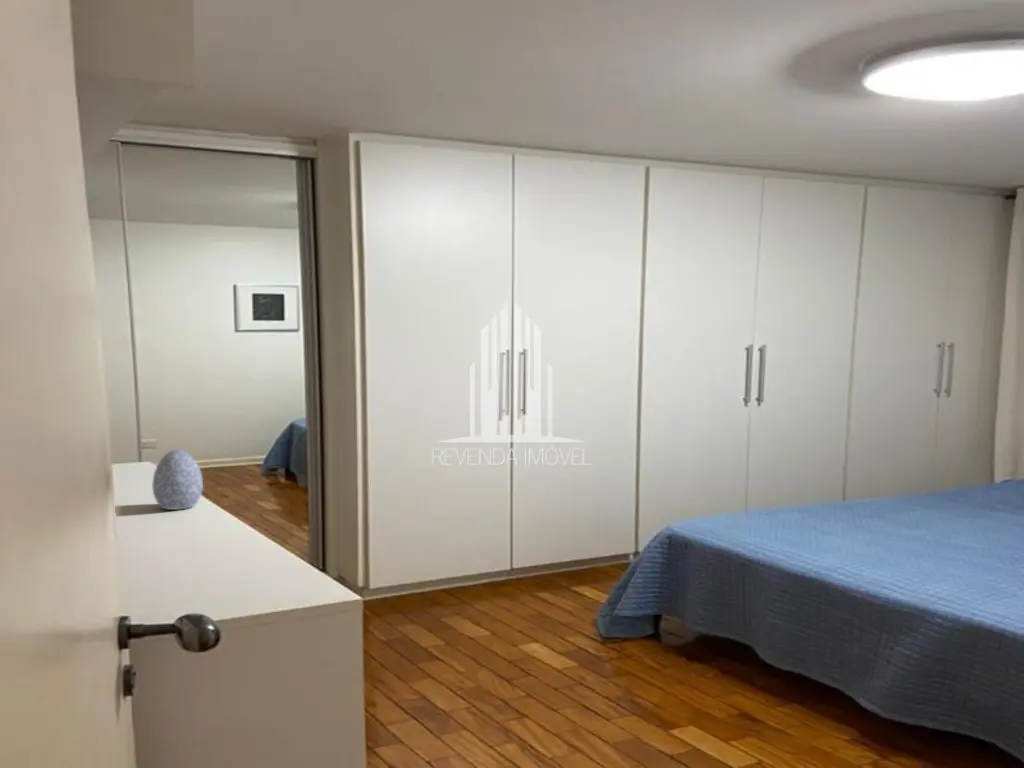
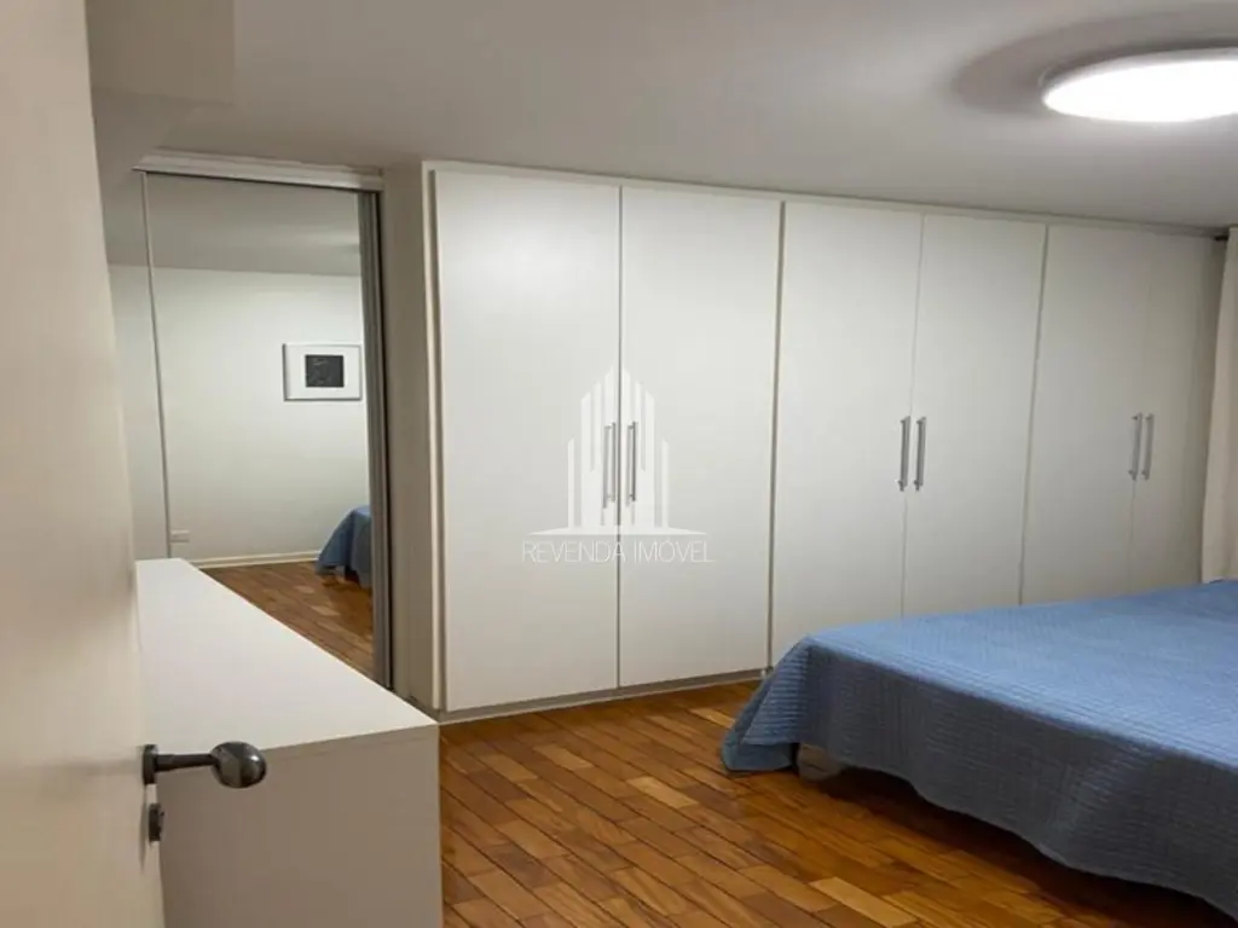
- decorative egg (177, 478)
